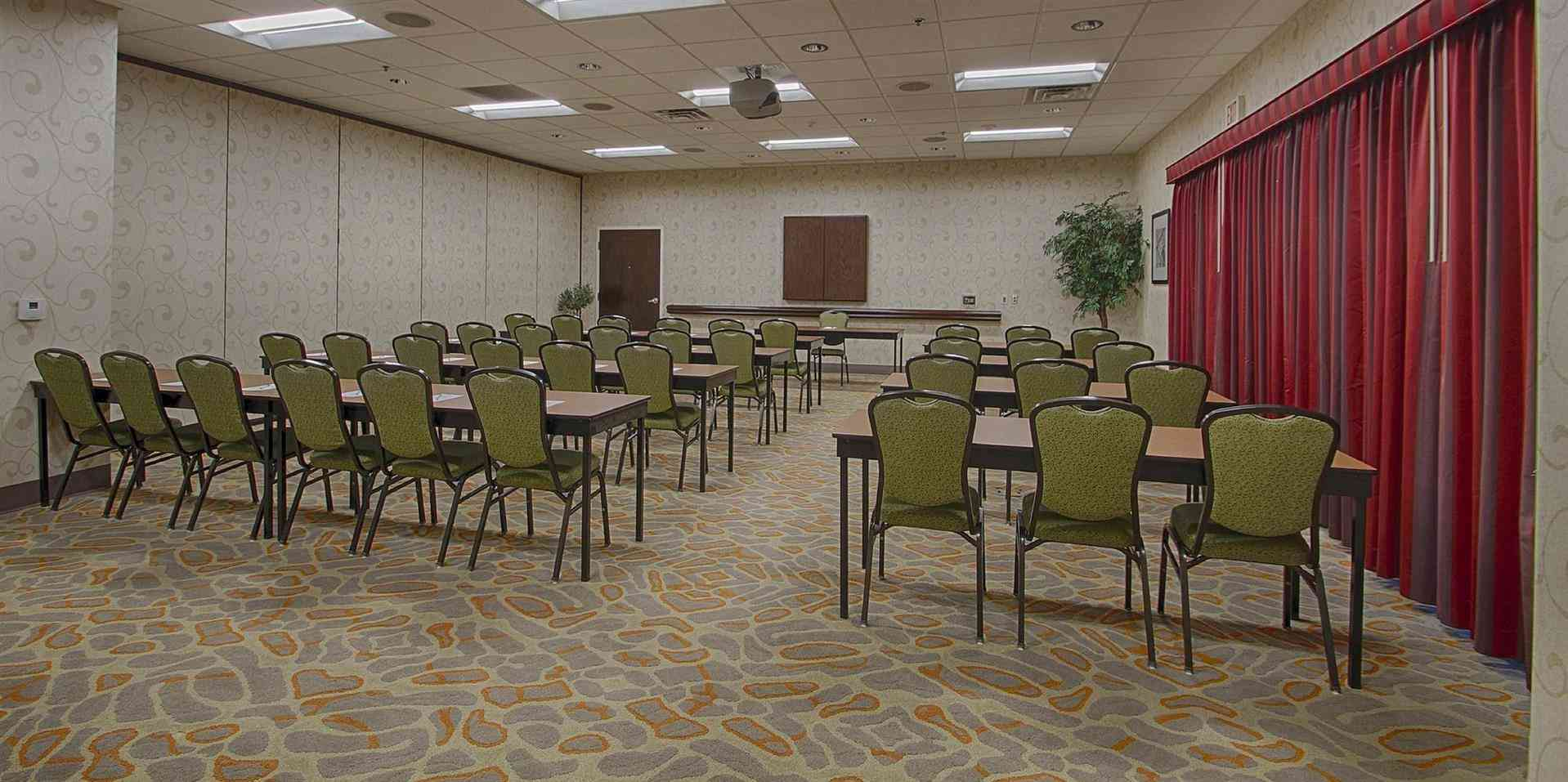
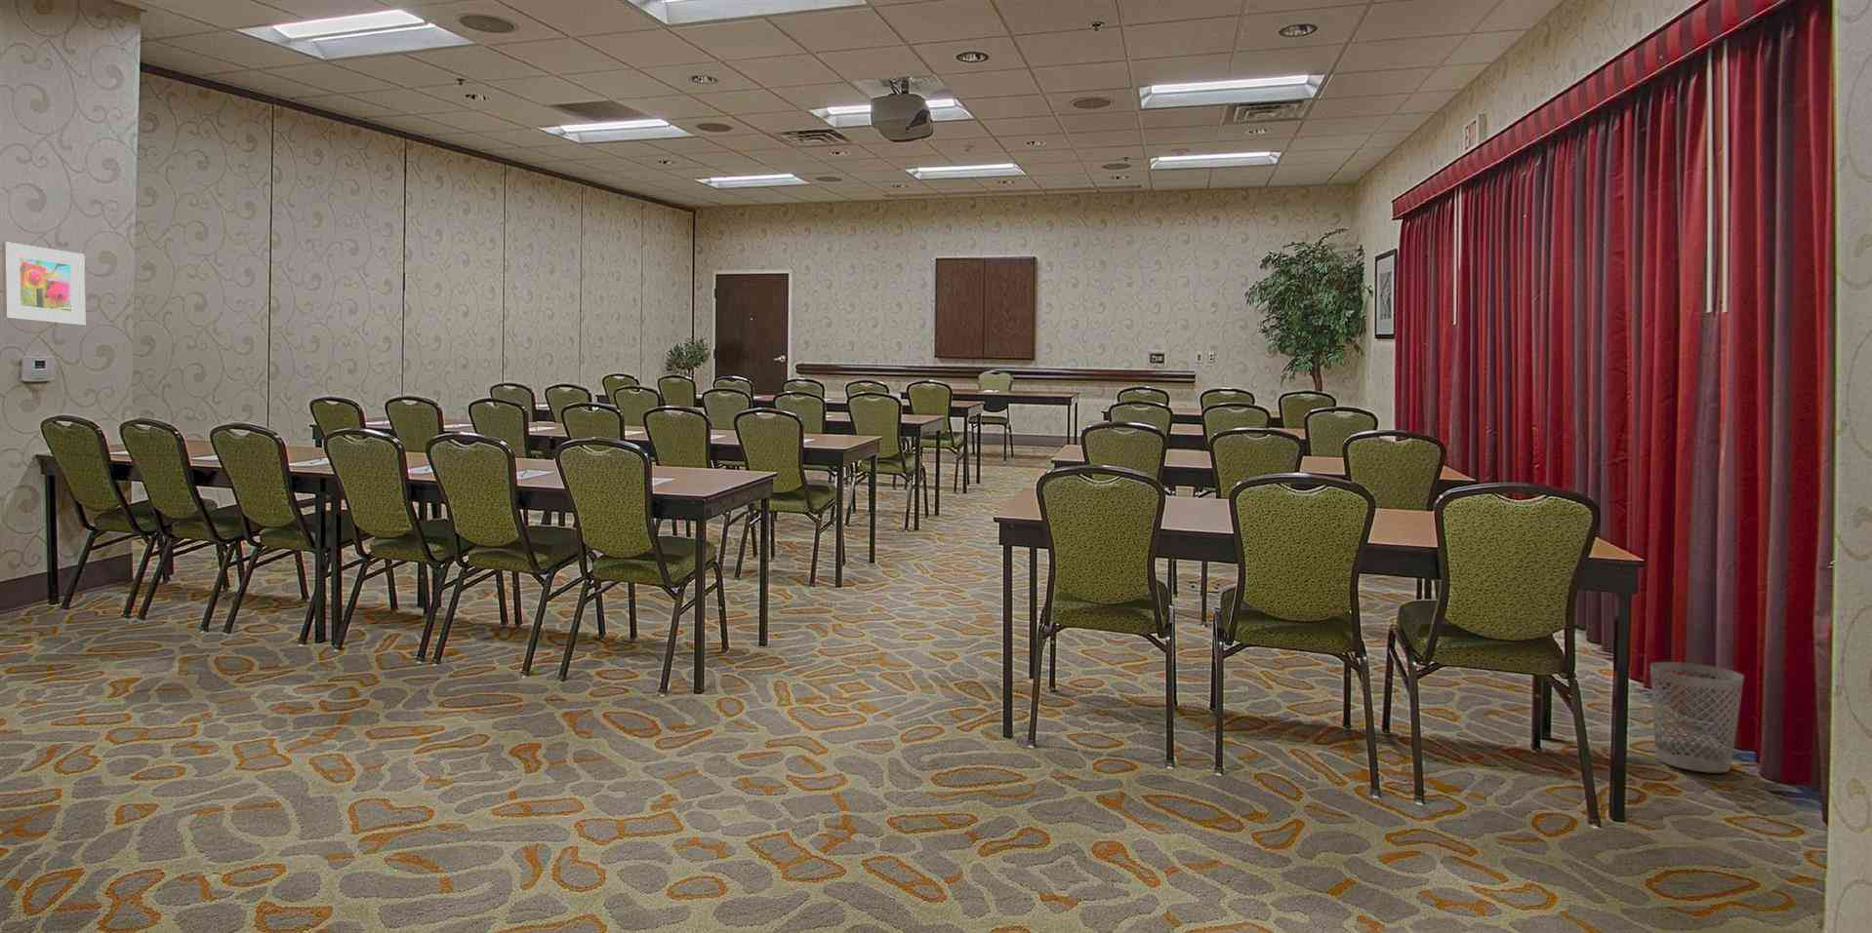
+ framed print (45, 285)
+ wastebasket (1694, 717)
